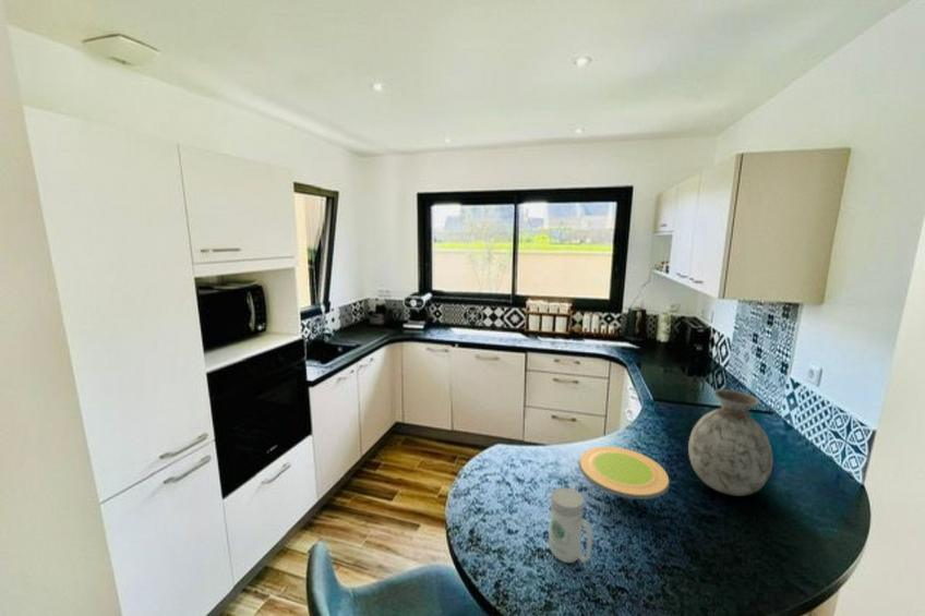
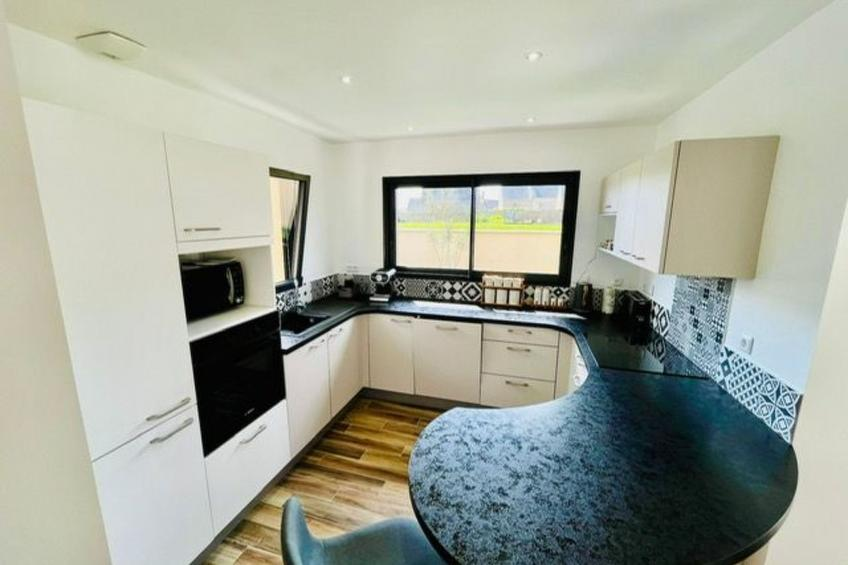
- decorative bowl (621, 481)
- vase (730, 442)
- mug (570, 529)
